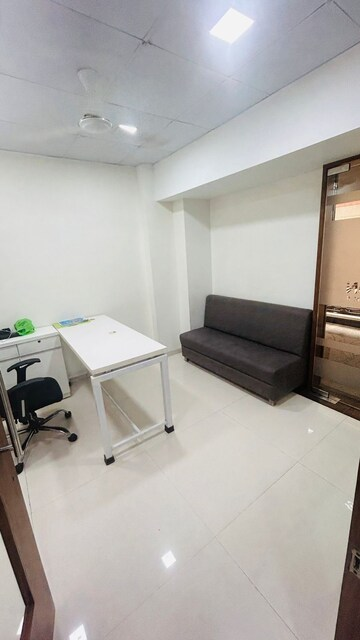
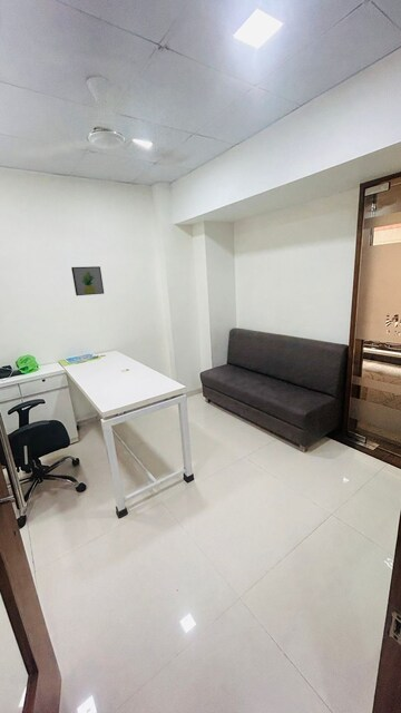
+ wall art (88, 281)
